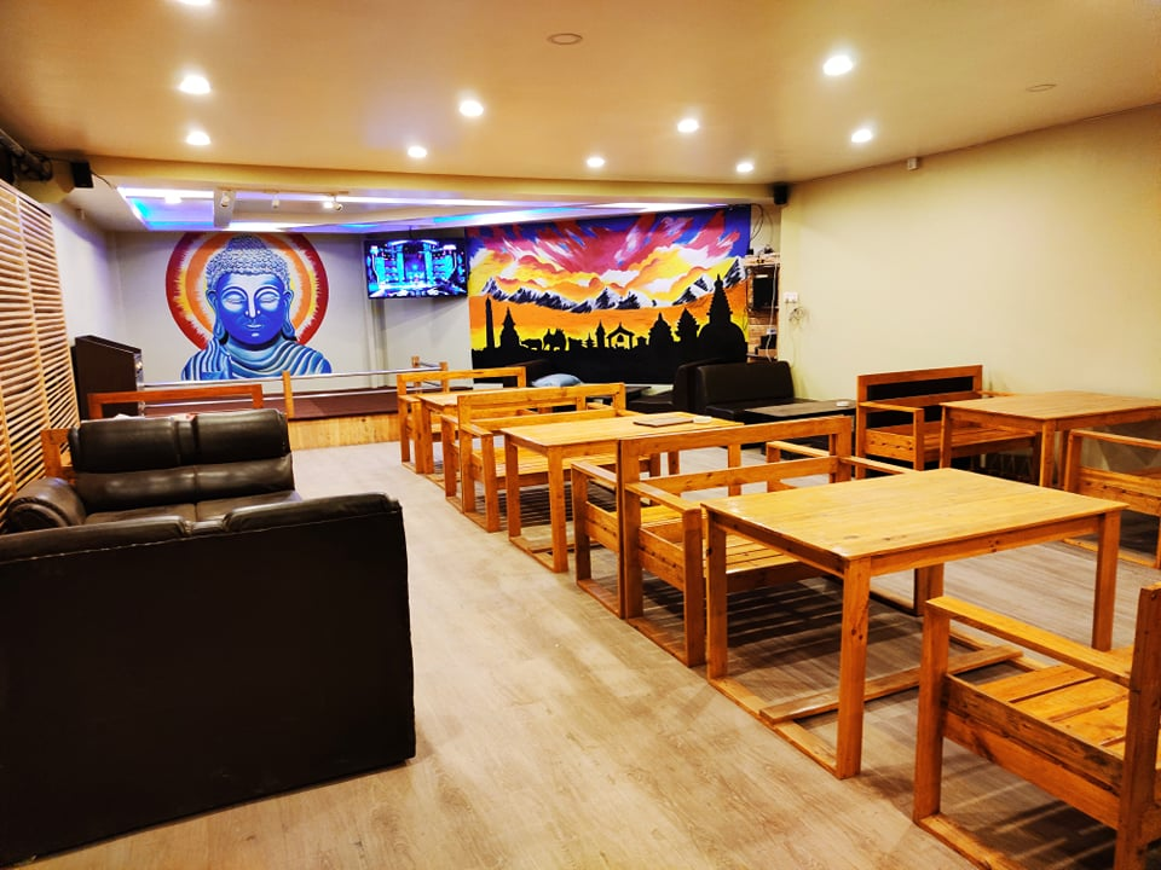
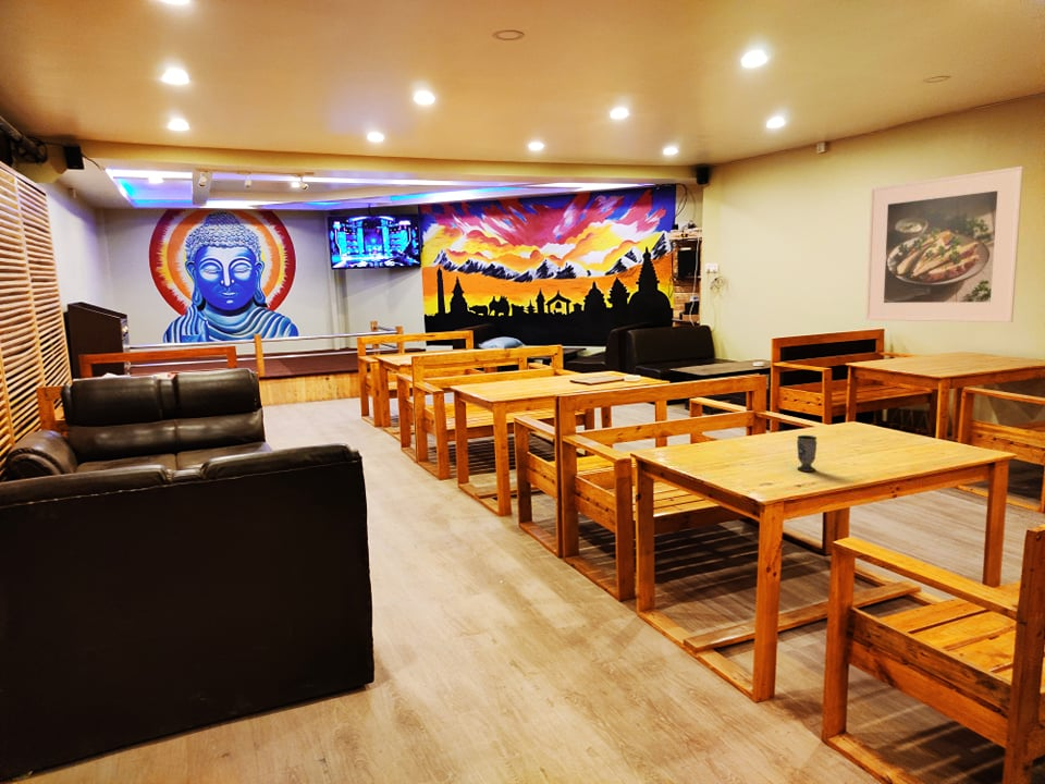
+ cup (806, 453)
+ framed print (936, 250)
